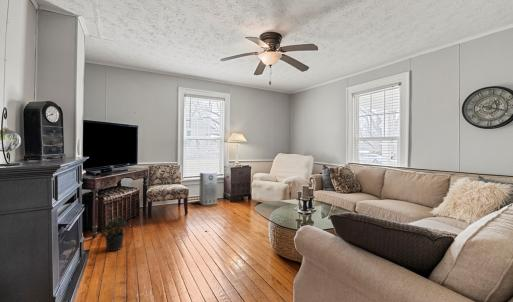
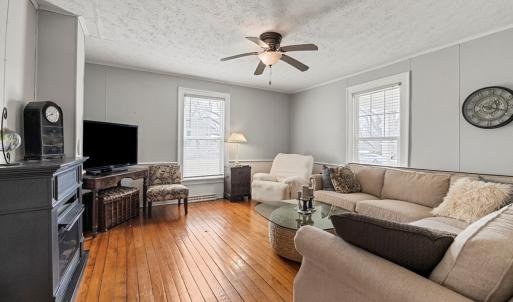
- potted plant (116, 232)
- air purifier (207, 187)
